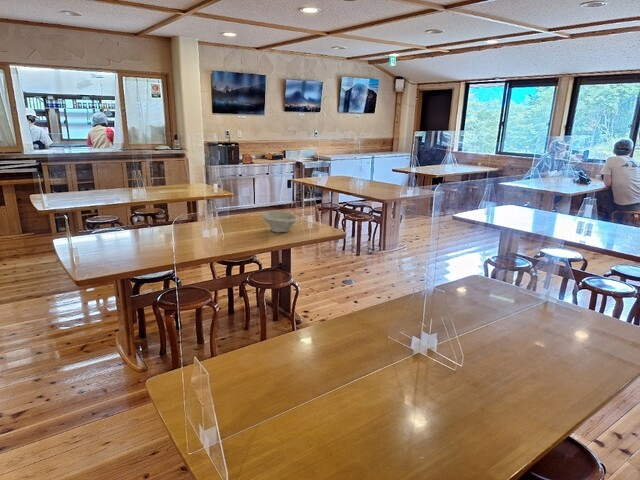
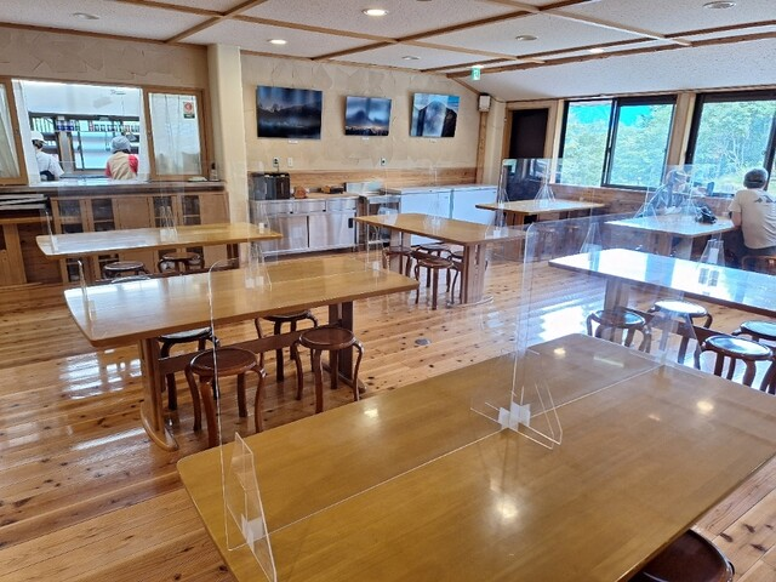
- bowl (280, 222)
